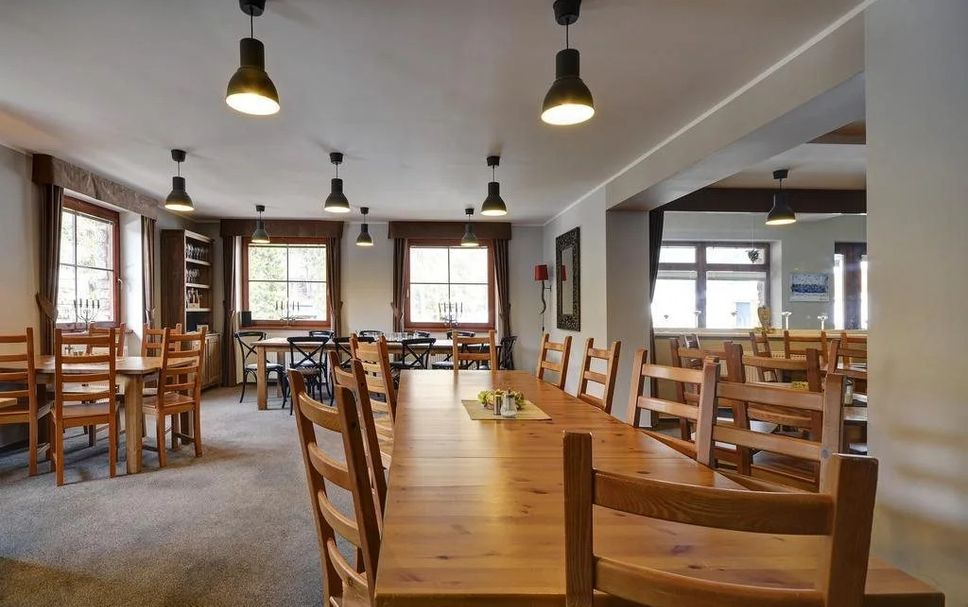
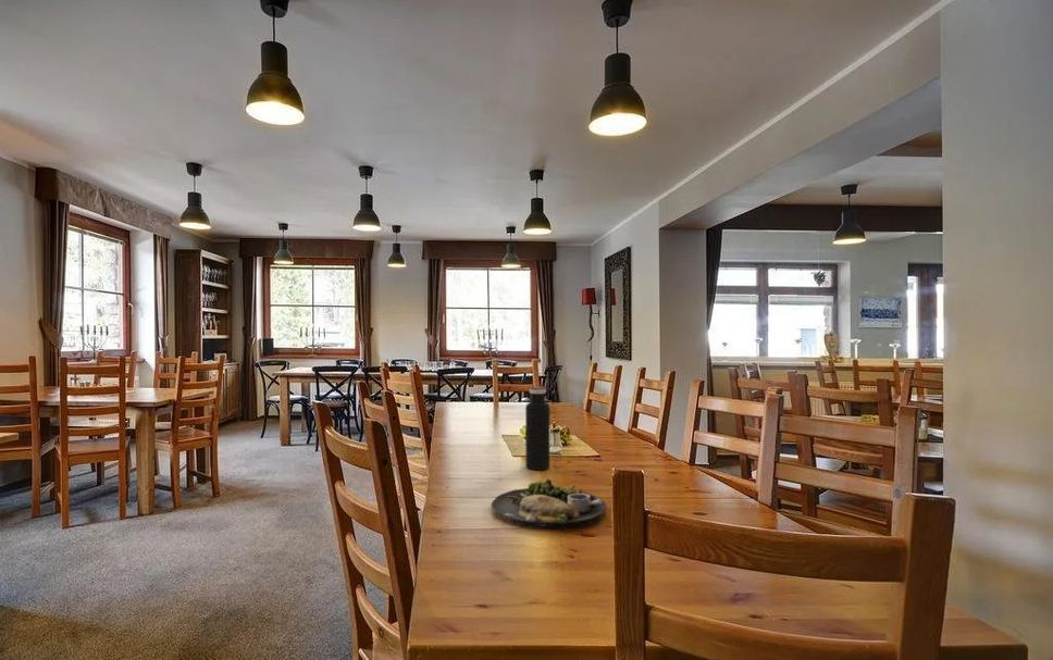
+ water bottle (537, 426)
+ dinner plate (548, 496)
